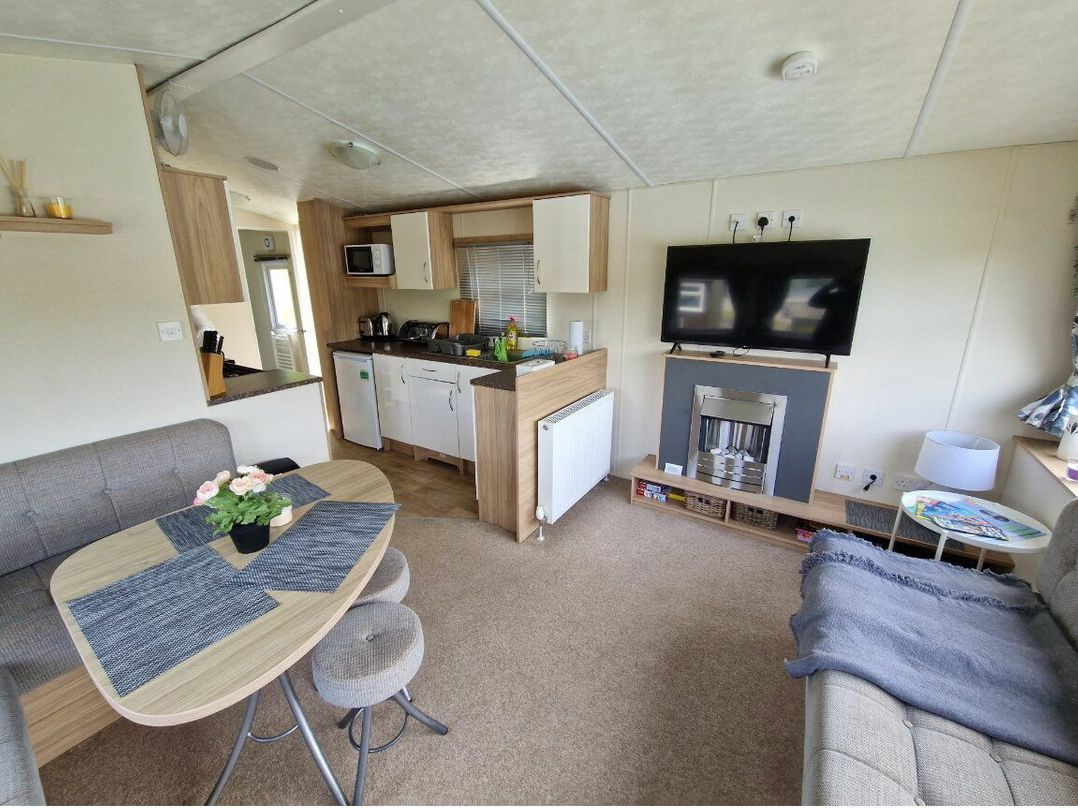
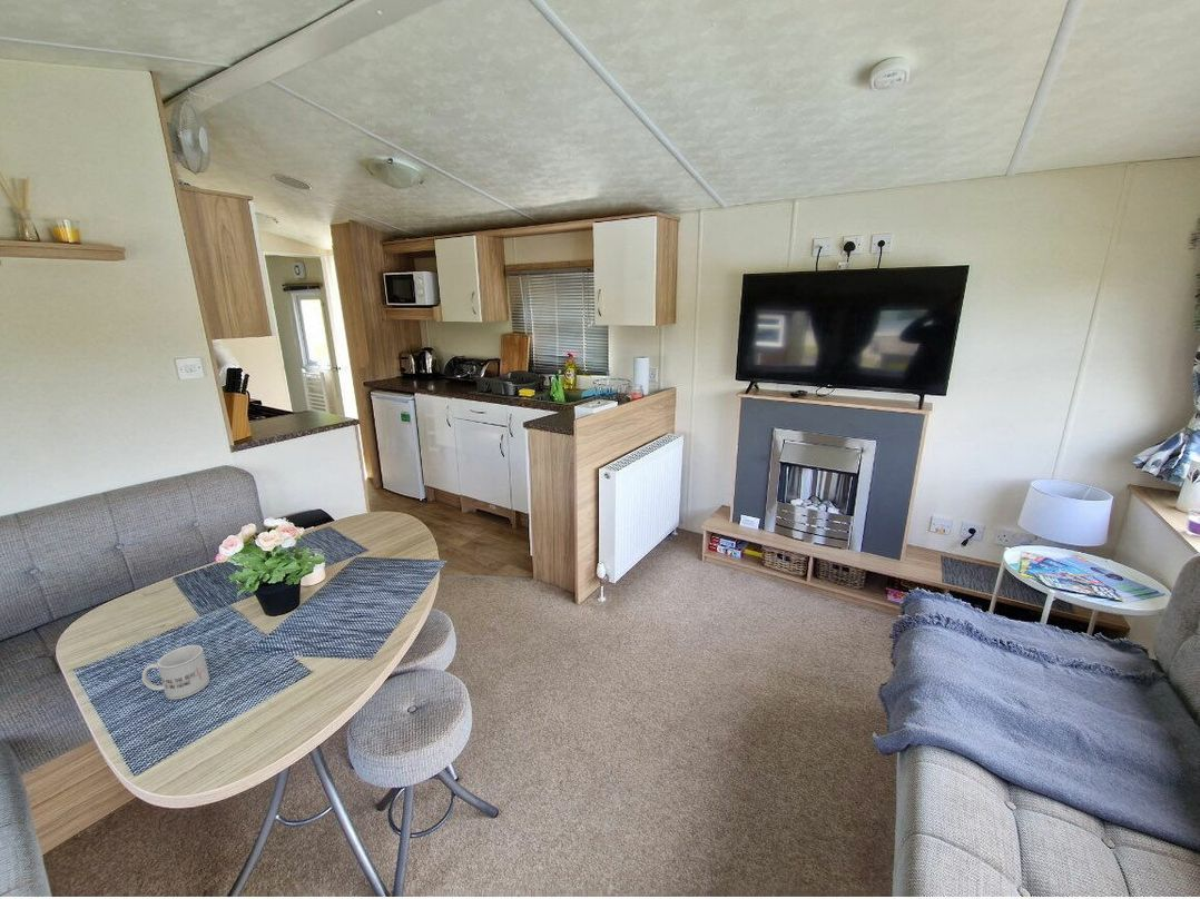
+ mug (174, 673)
